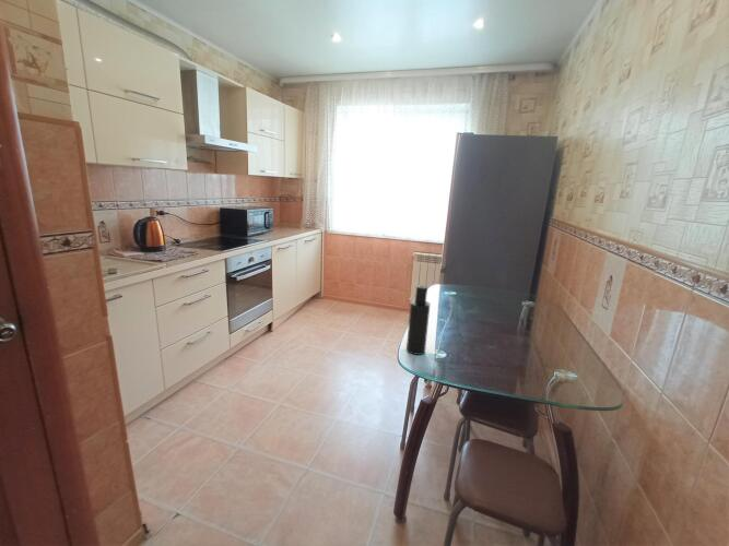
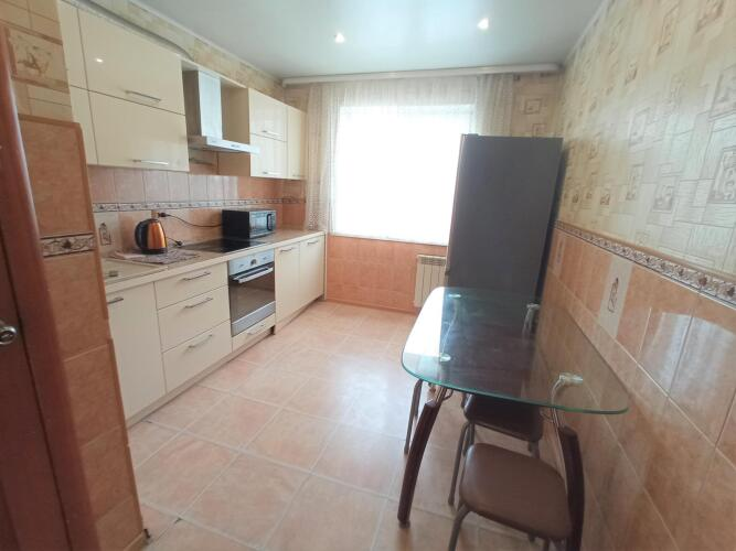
- atomizer (419, 319)
